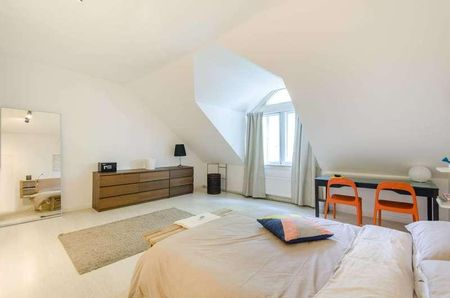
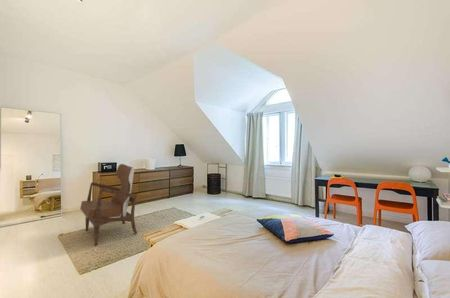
+ armchair (111, 199)
